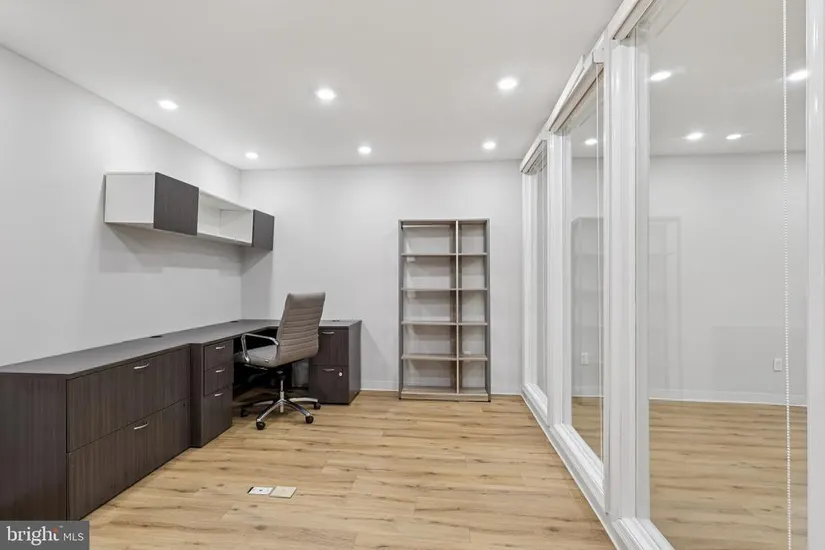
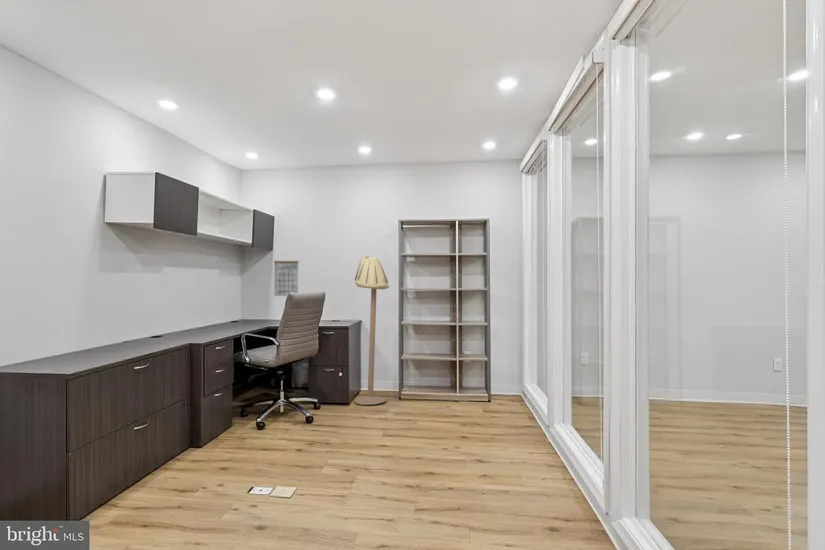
+ calendar (286, 274)
+ floor lamp (371, 326)
